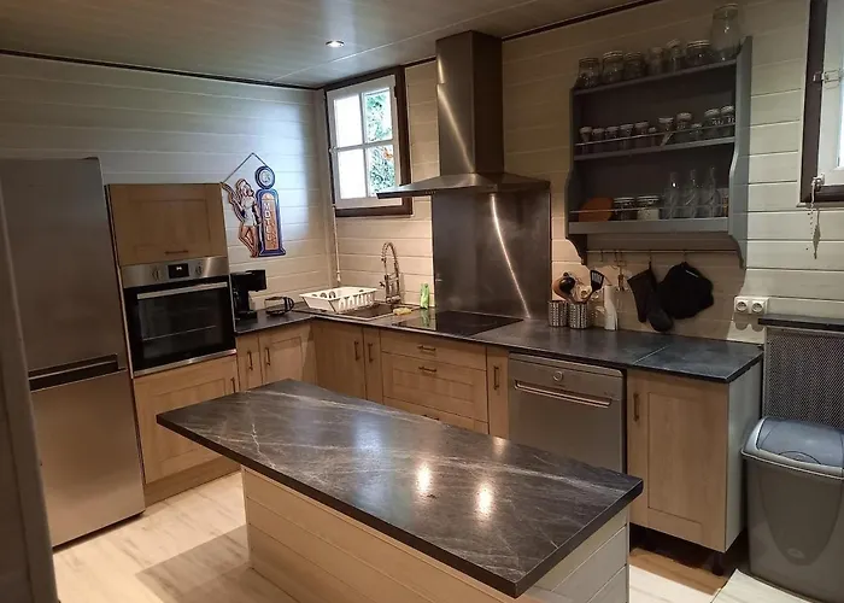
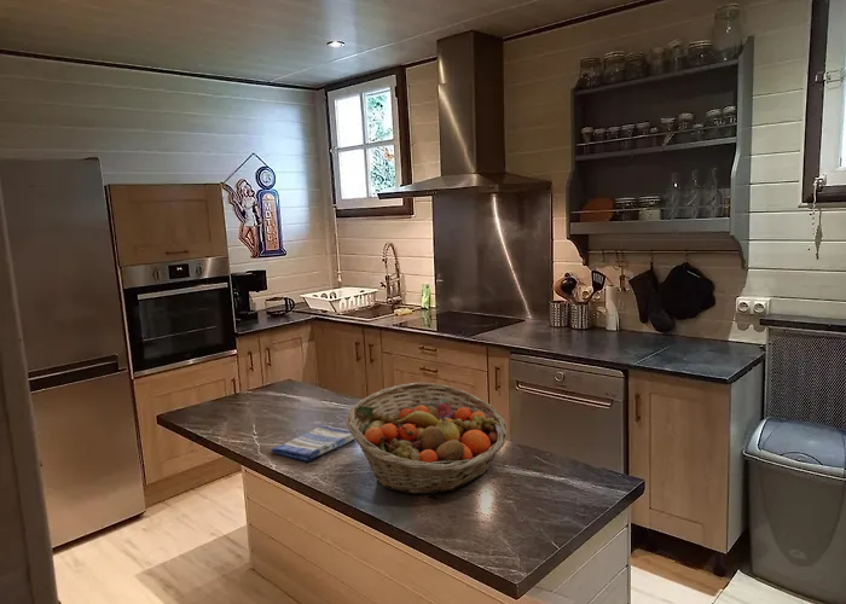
+ fruit basket (429, 434)
+ dish towel (315, 441)
